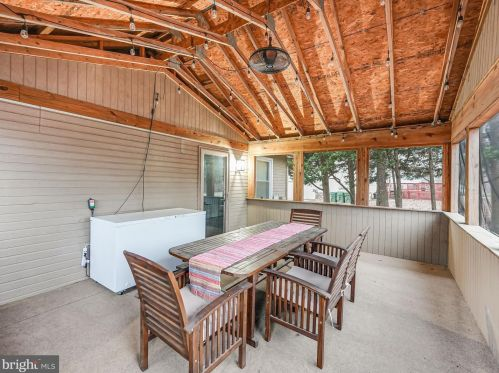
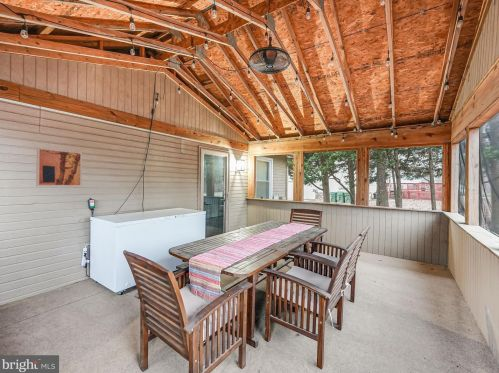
+ wall art (60, 168)
